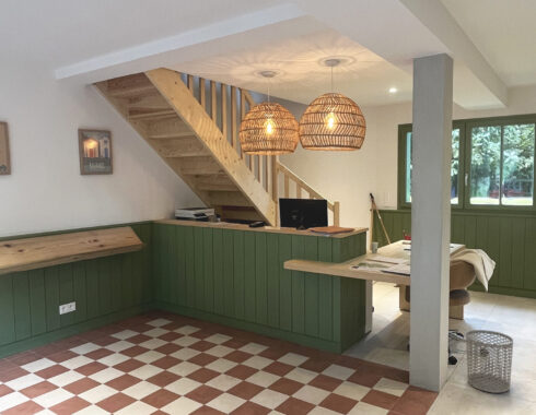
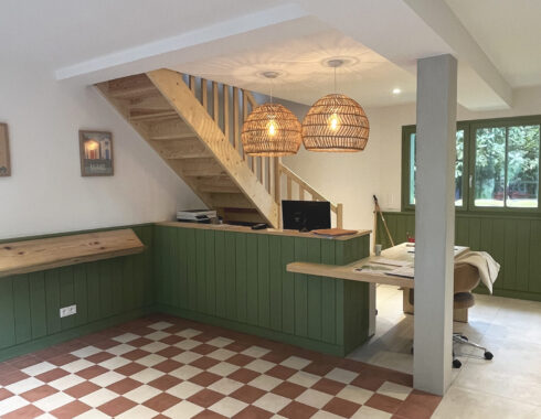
- waste bin (488, 360)
